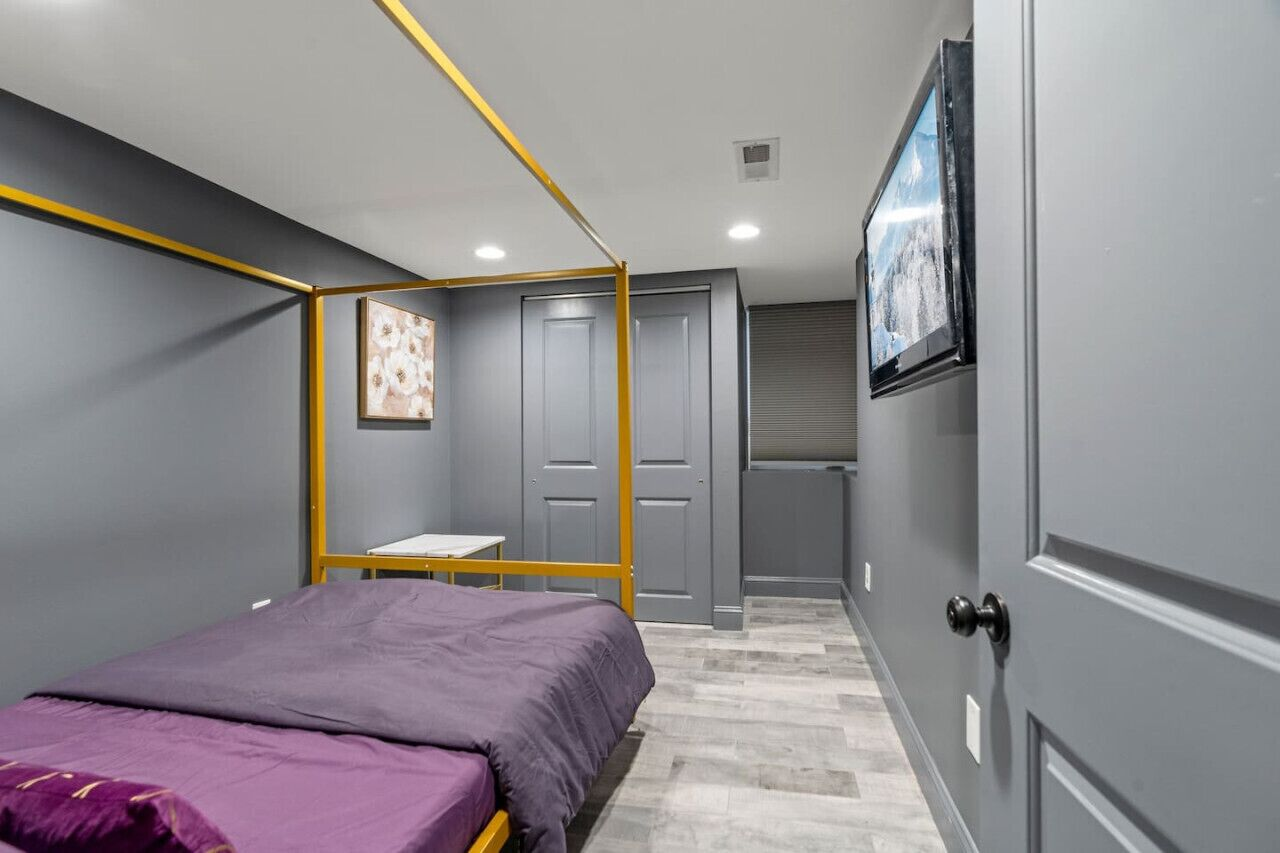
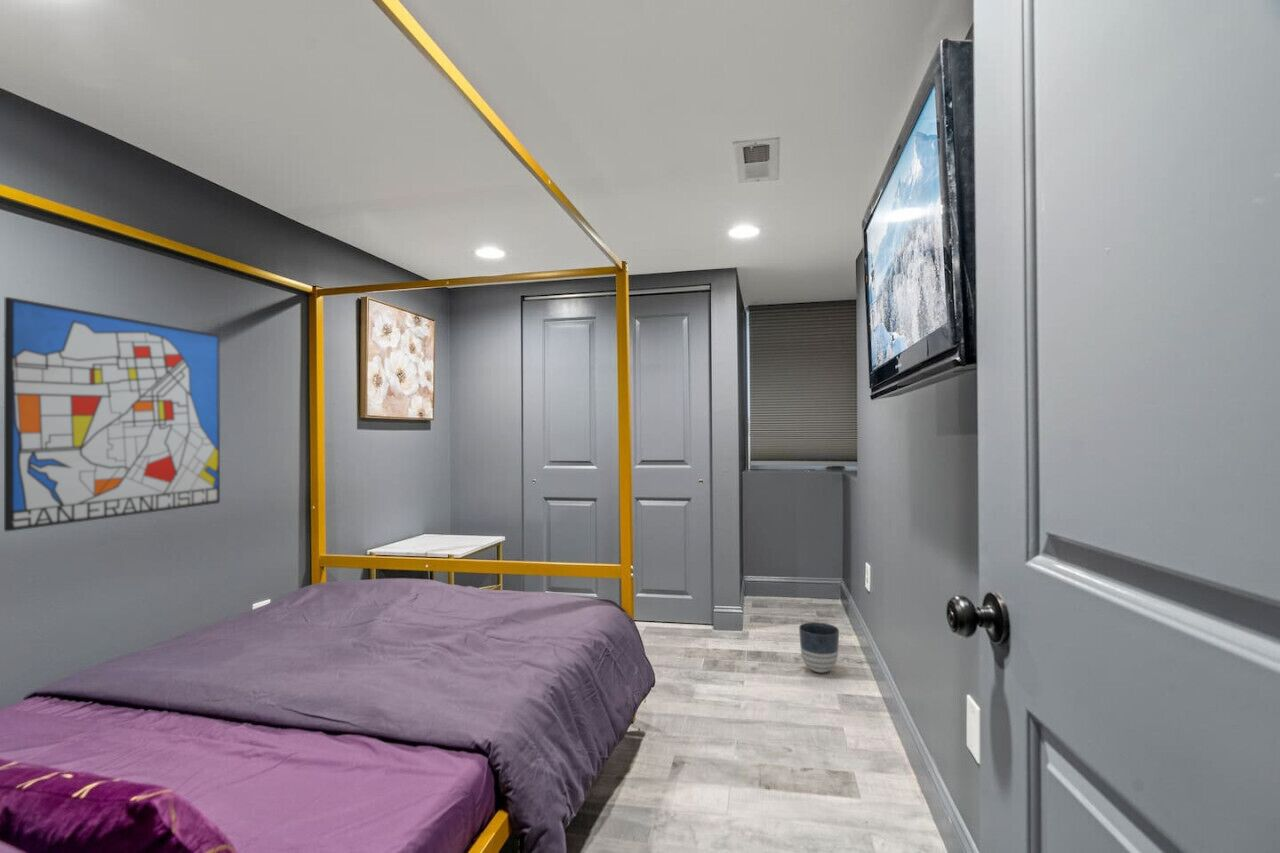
+ planter (819, 649)
+ wall art (129, 416)
